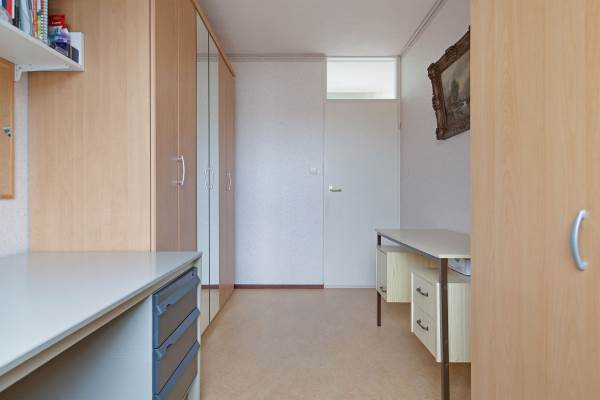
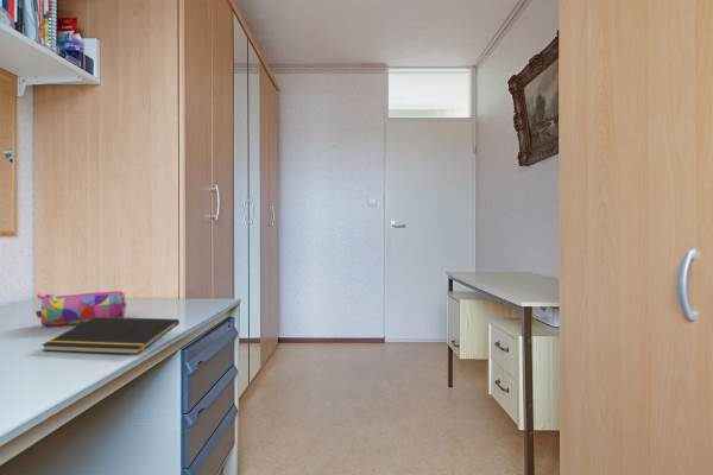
+ pencil case (83, 308)
+ notepad (114, 334)
